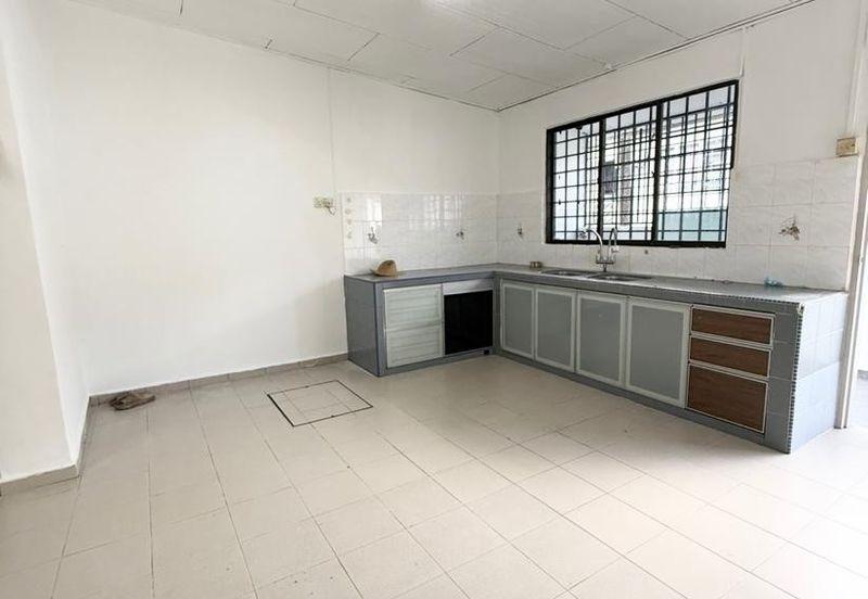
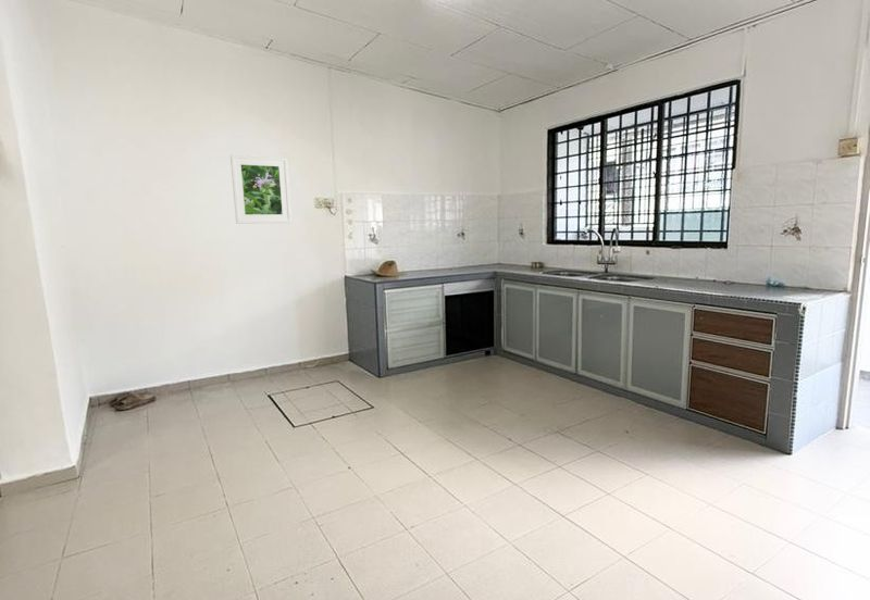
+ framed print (262, 190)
